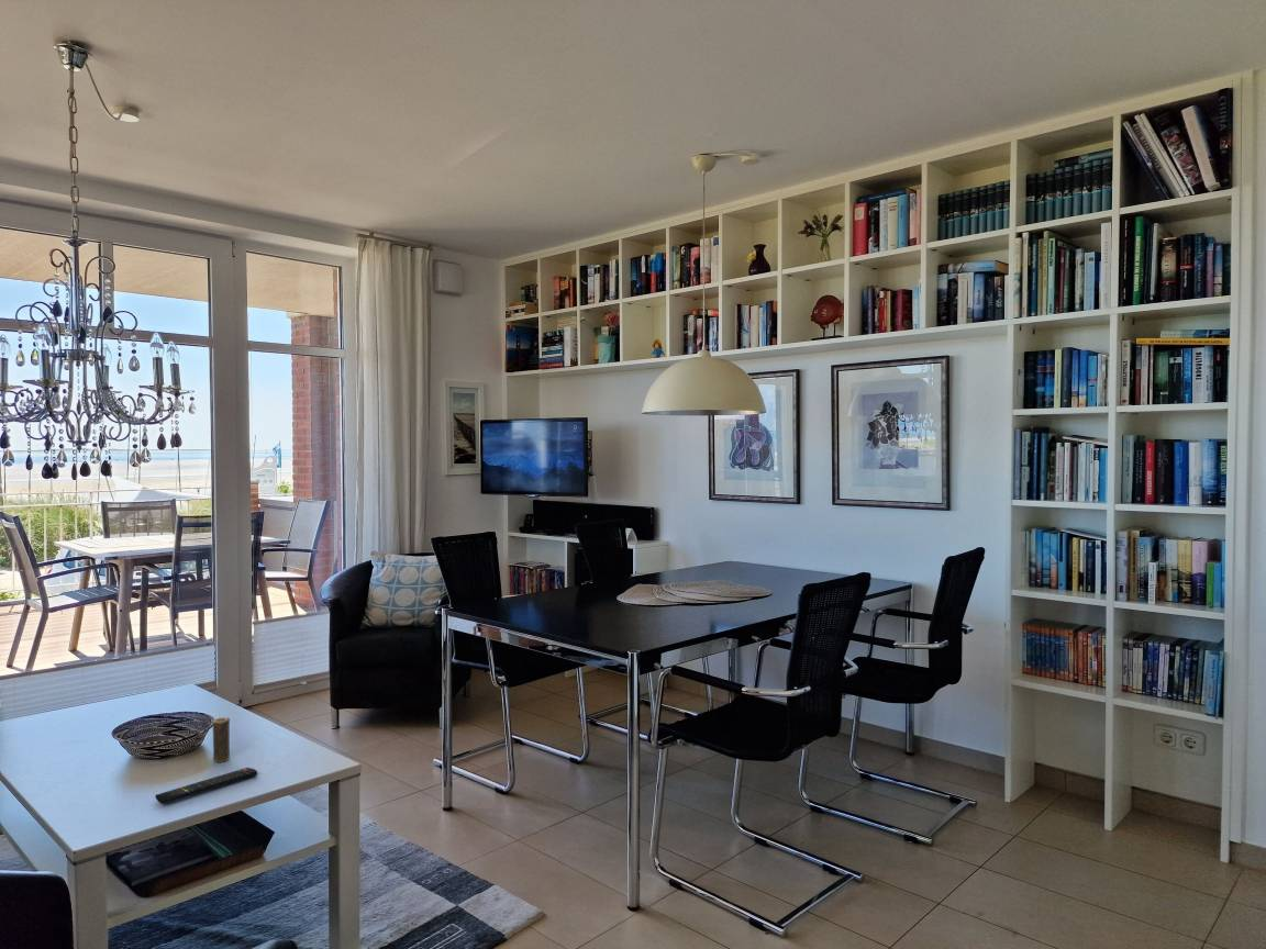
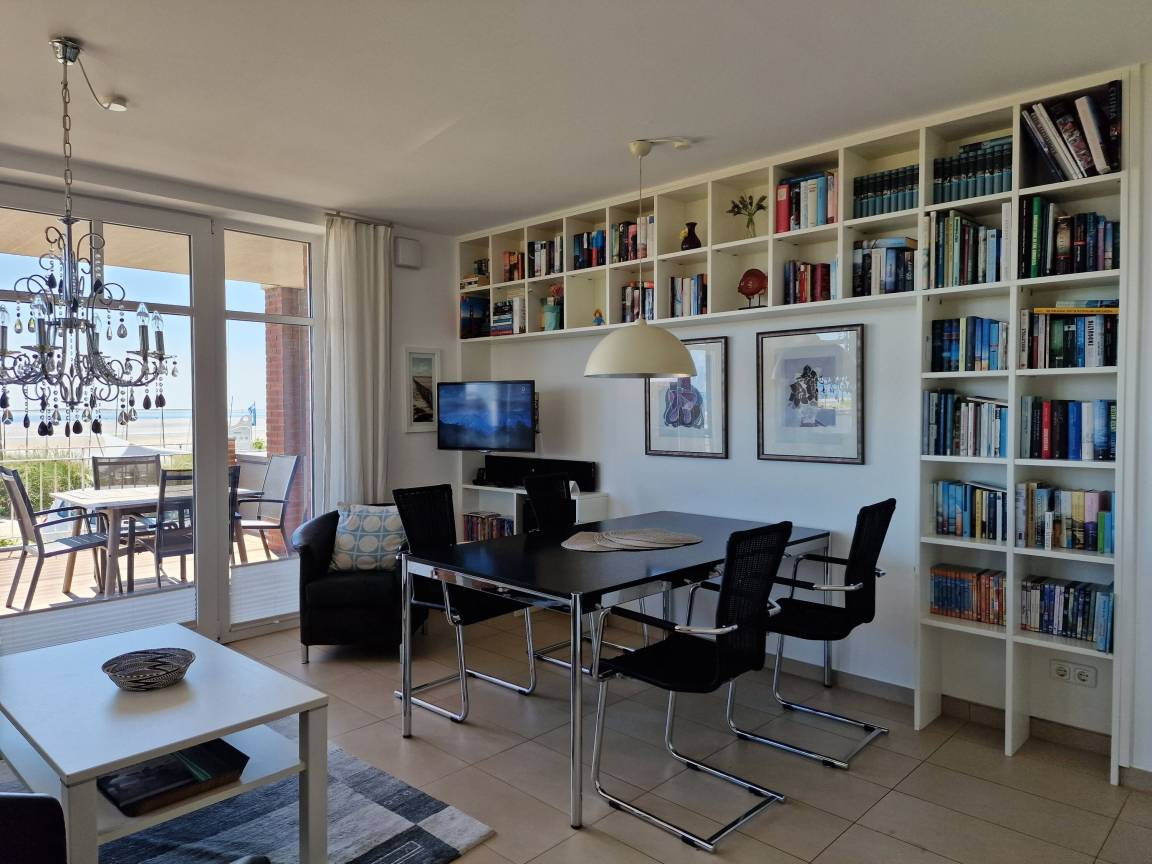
- candle (221, 739)
- remote control (209, 784)
